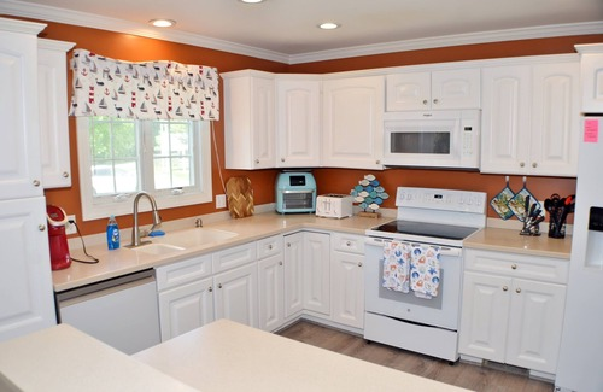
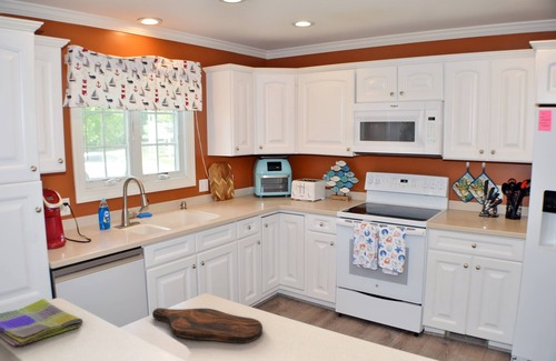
+ cutting board (201, 323)
+ dish towel (33, 320)
